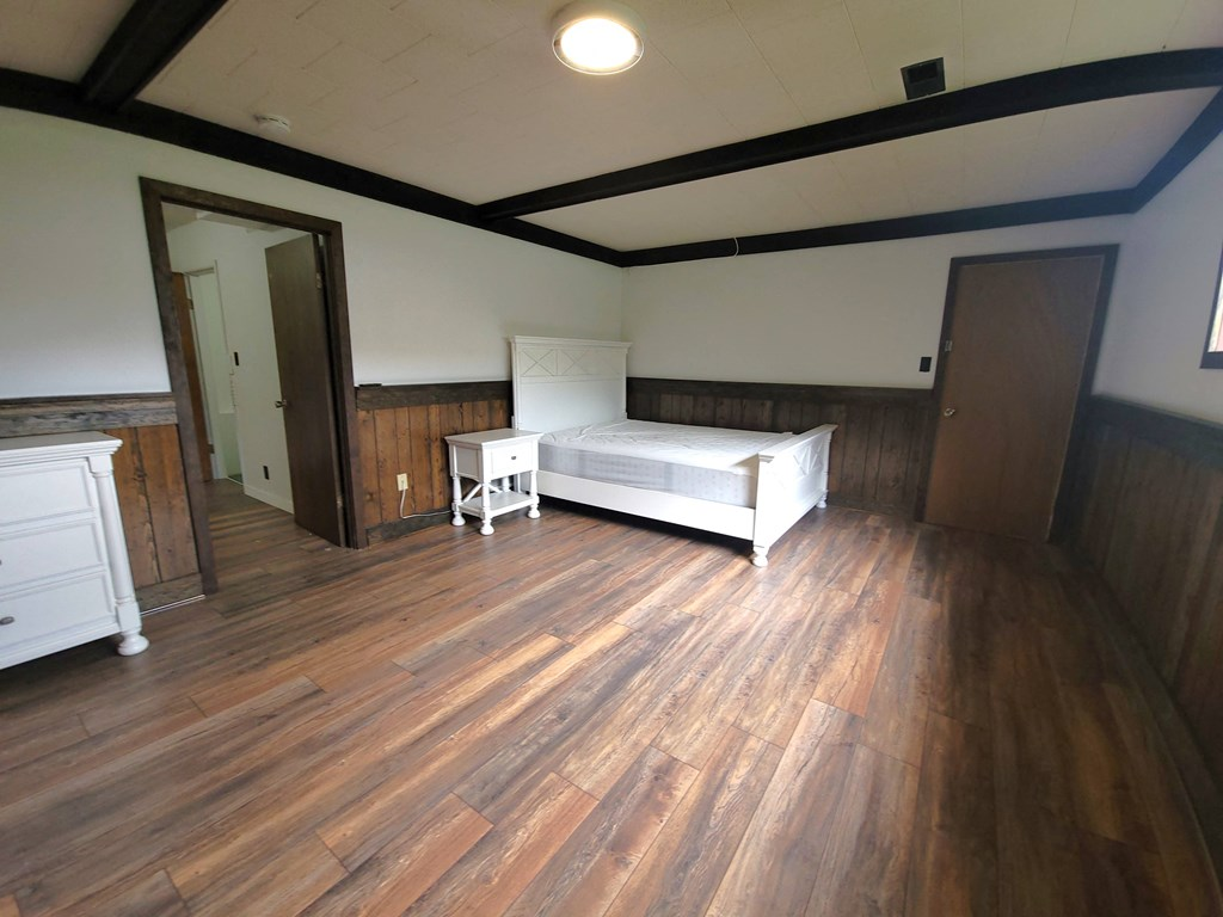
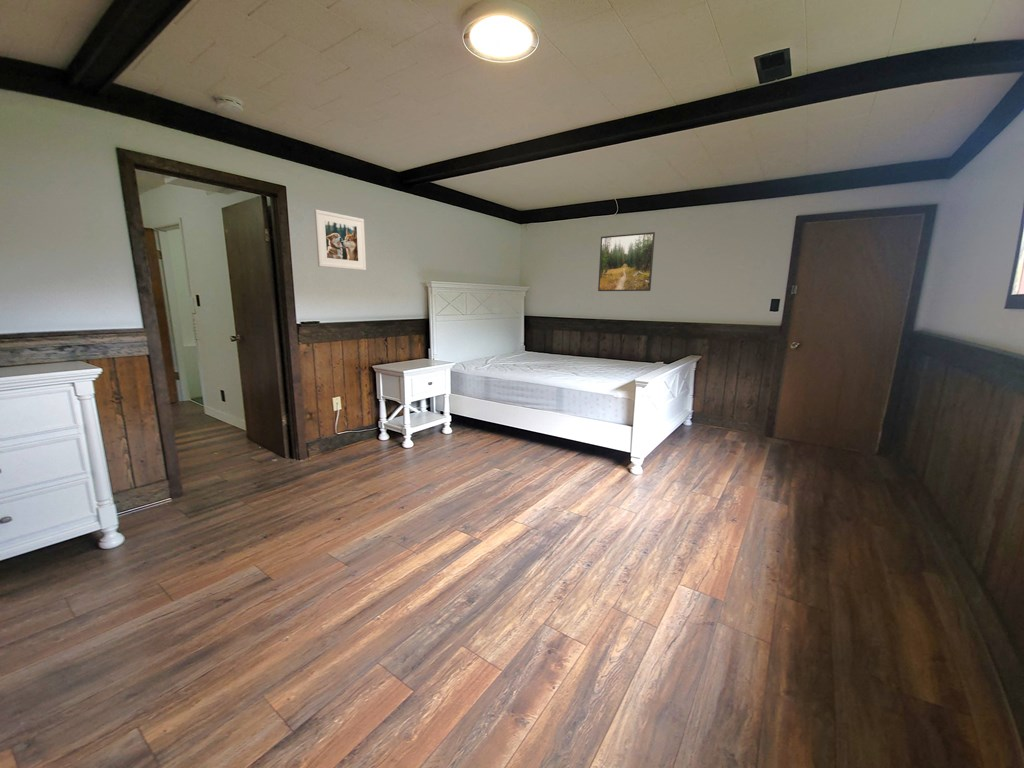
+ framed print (625, 263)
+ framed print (341, 241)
